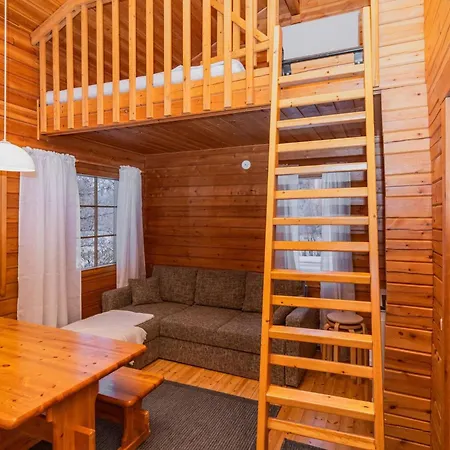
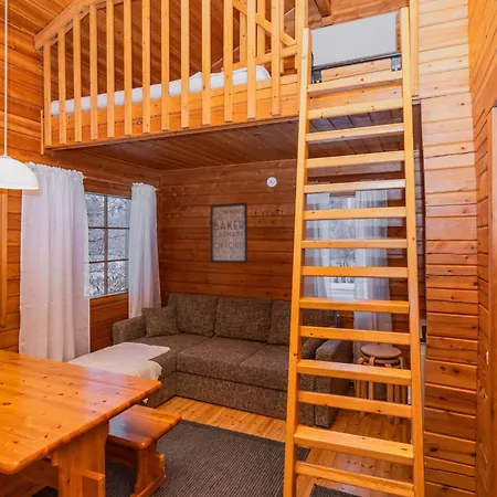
+ wall art (228, 233)
